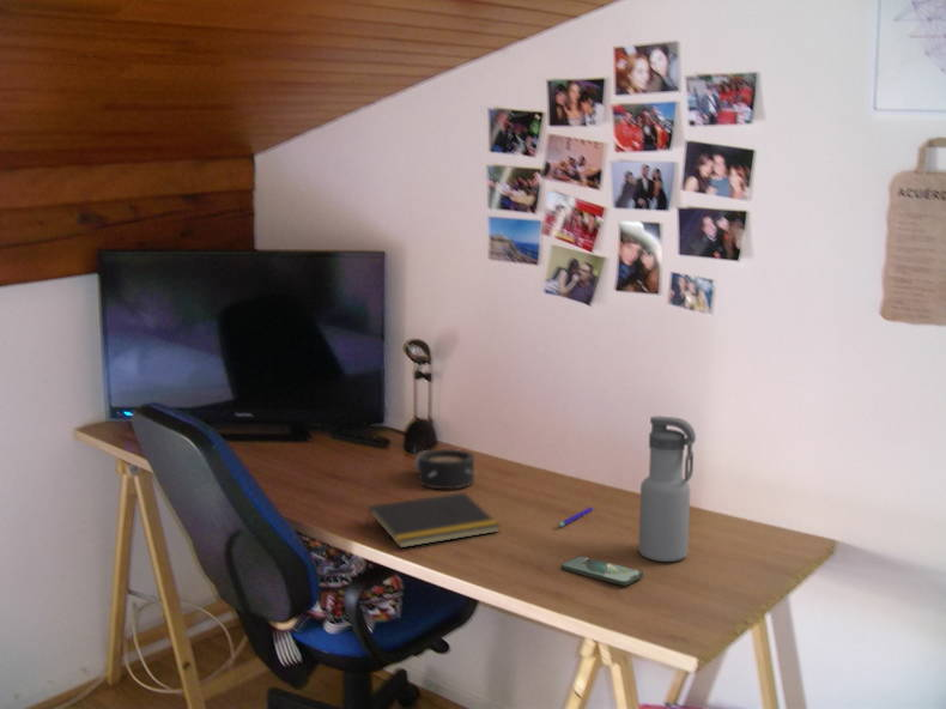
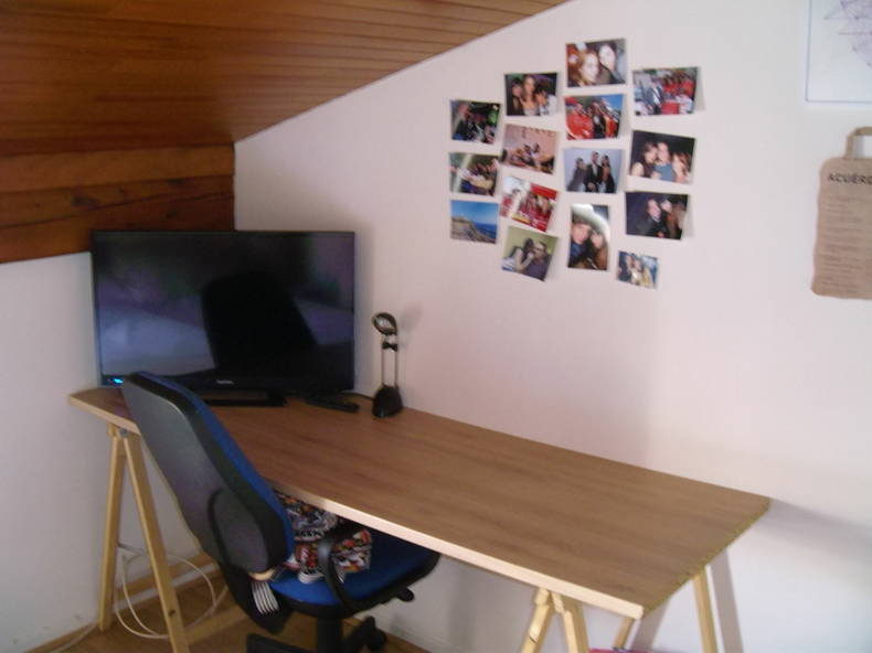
- smartphone (601, 570)
- notepad (433, 517)
- alarm clock (444, 466)
- pen (575, 516)
- water bottle (666, 486)
